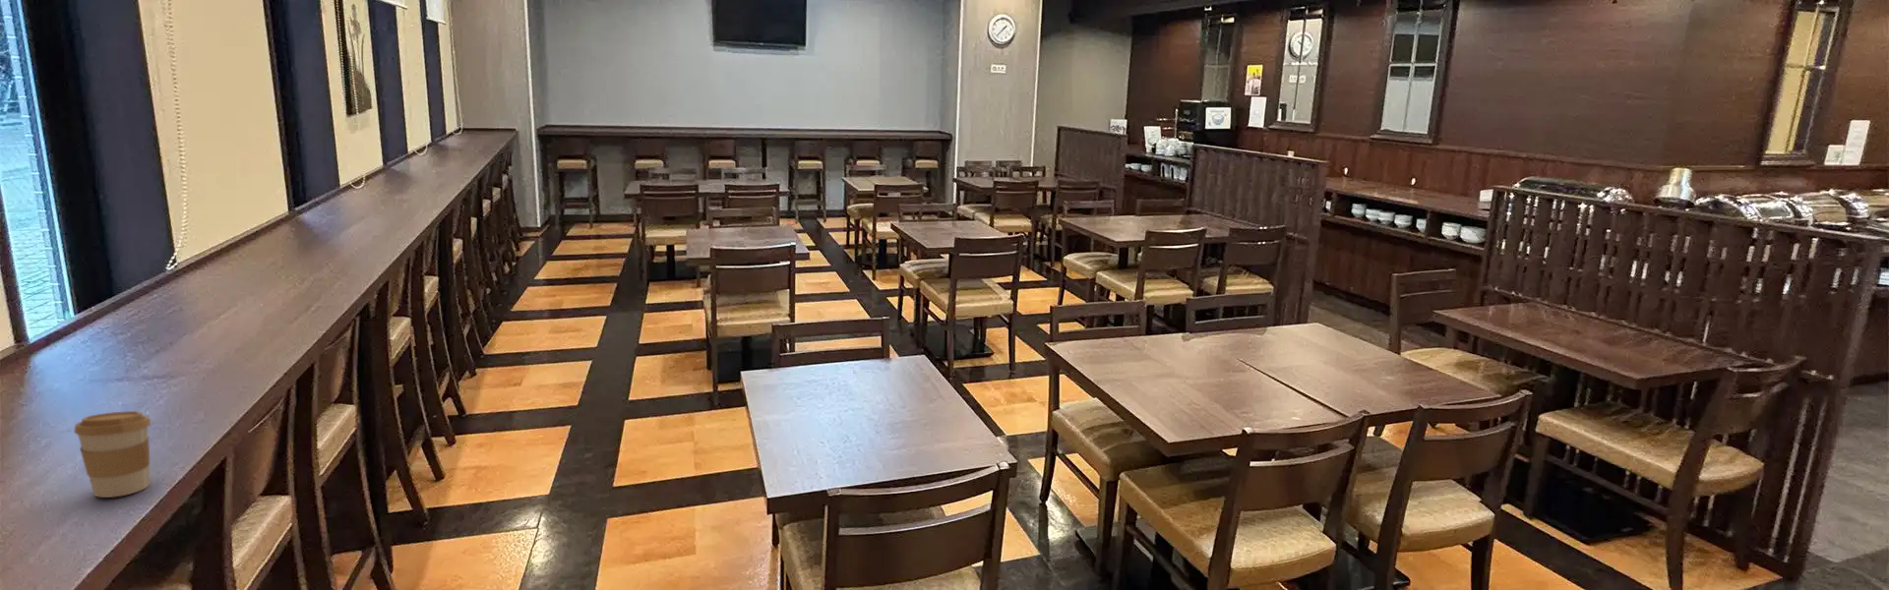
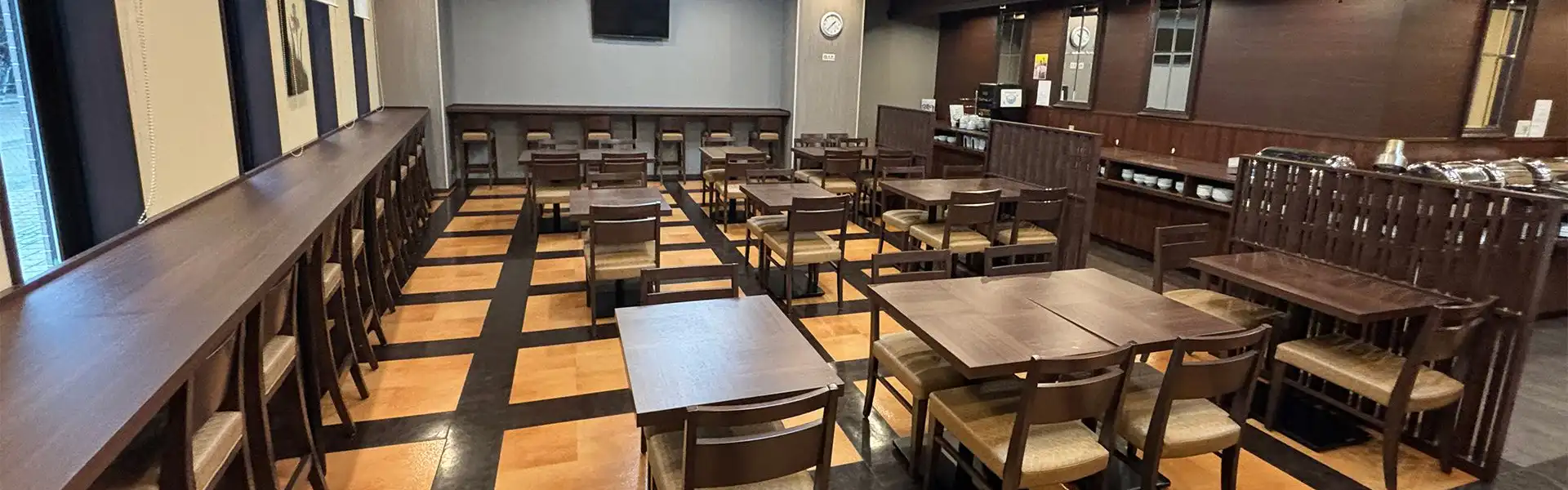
- coffee cup (116, 450)
